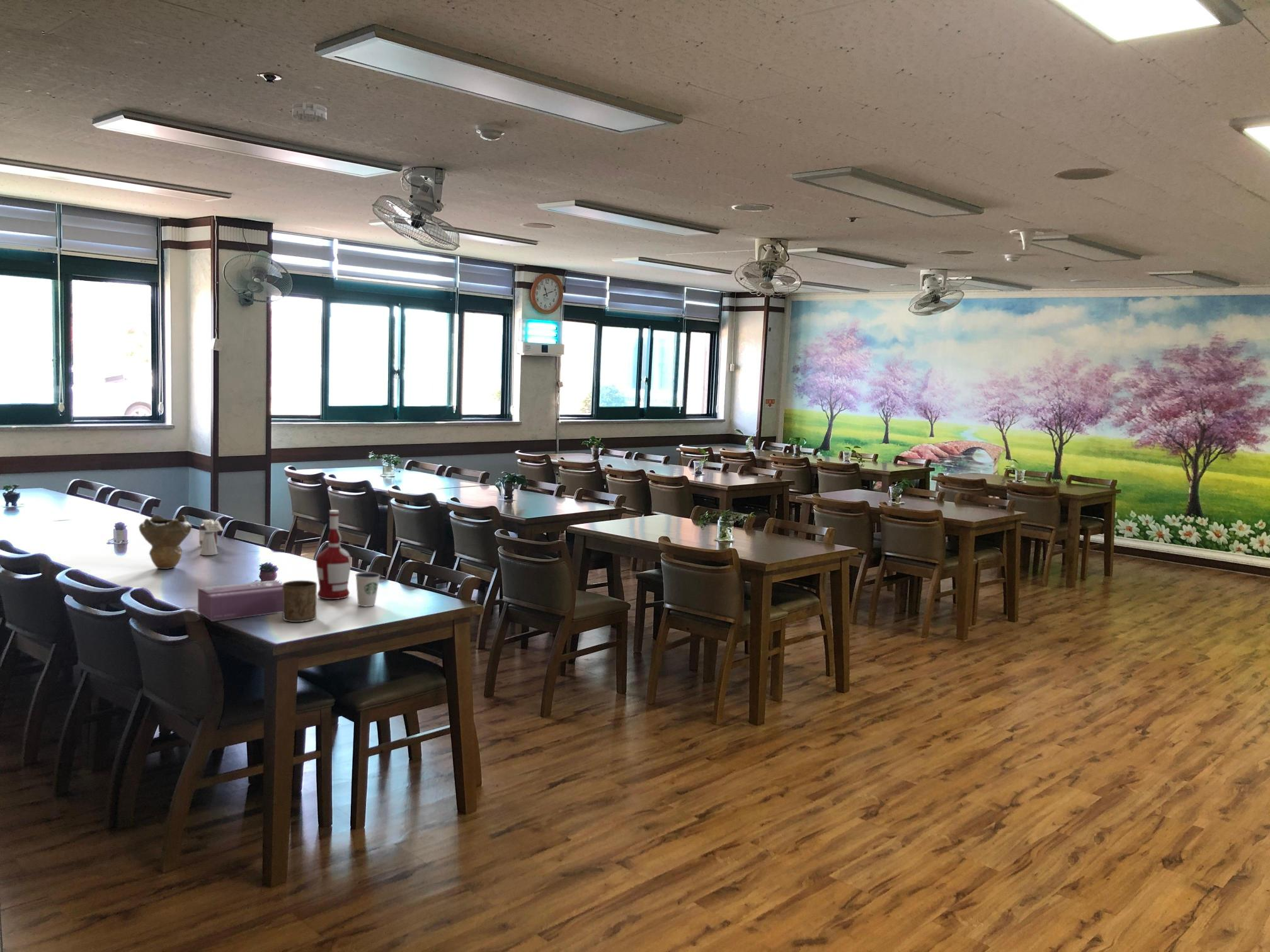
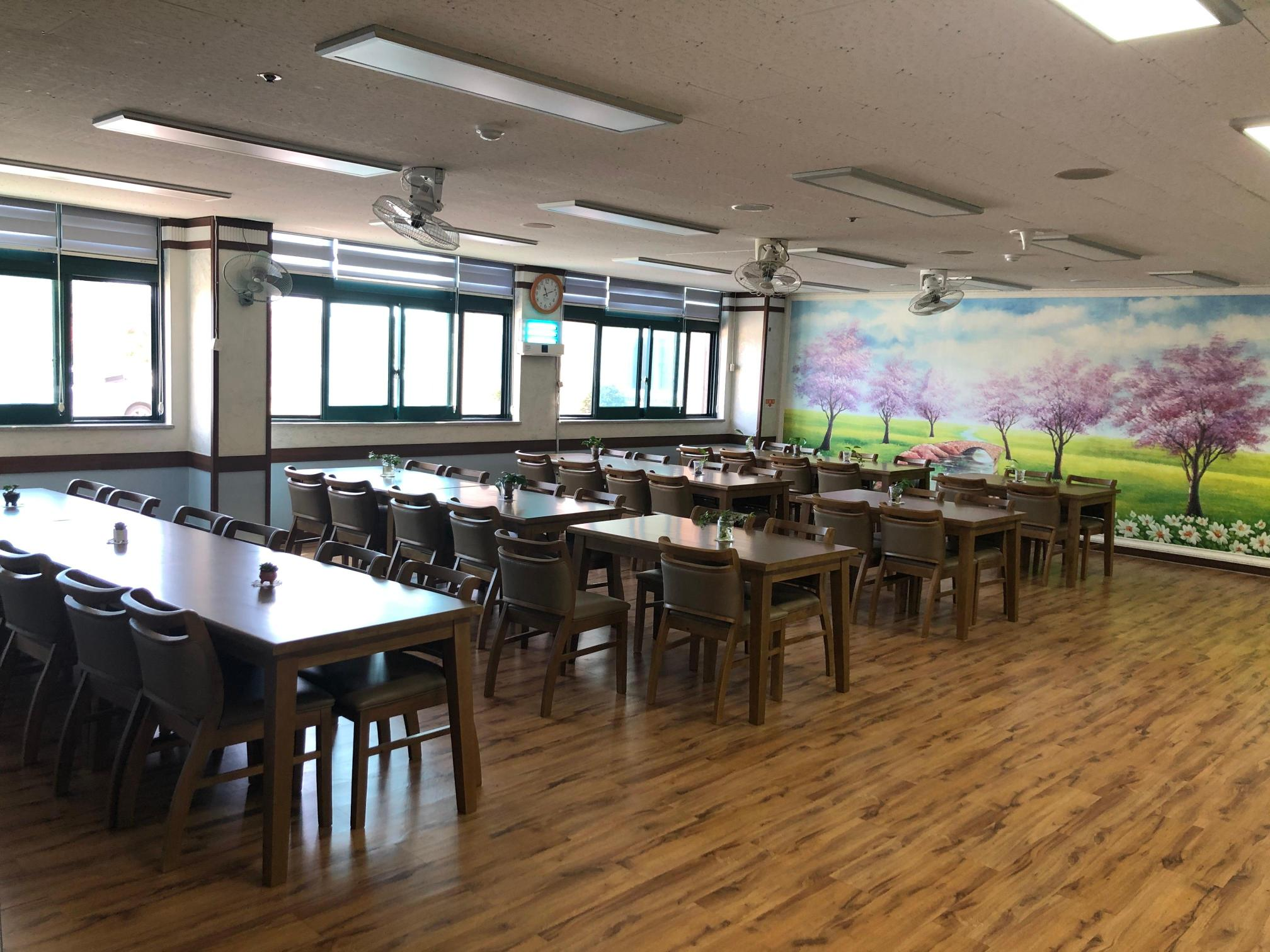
- decorative bowl (165, 542)
- saltshaker (209, 543)
- jar (211, 531)
- alcohol (334, 553)
- smoke detector (309, 111)
- dixie cup (367, 589)
- cup (299, 601)
- tissue box (244, 599)
